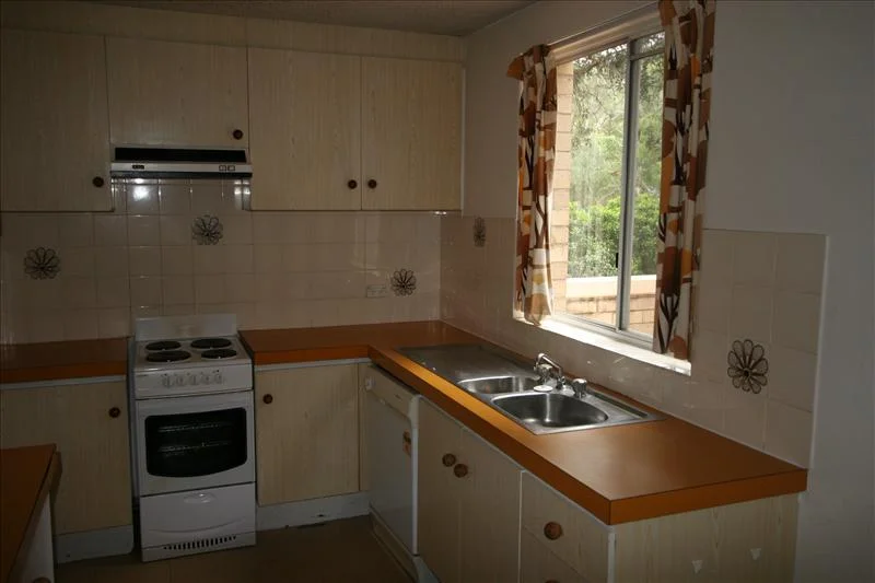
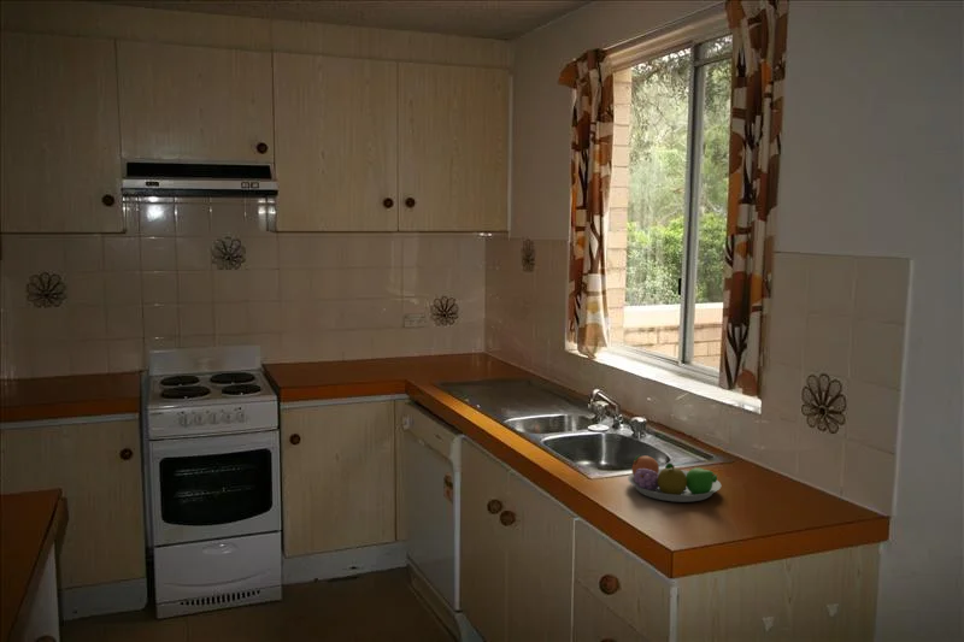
+ fruit bowl (676, 473)
